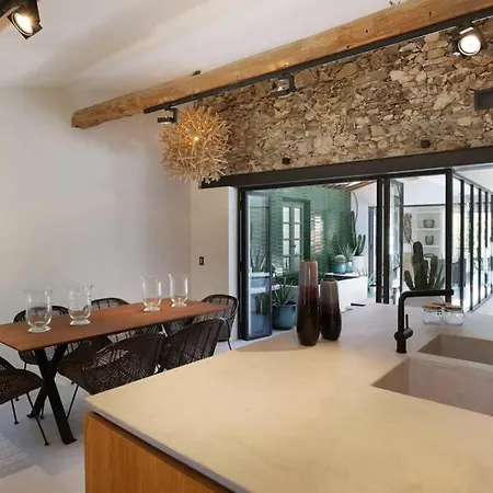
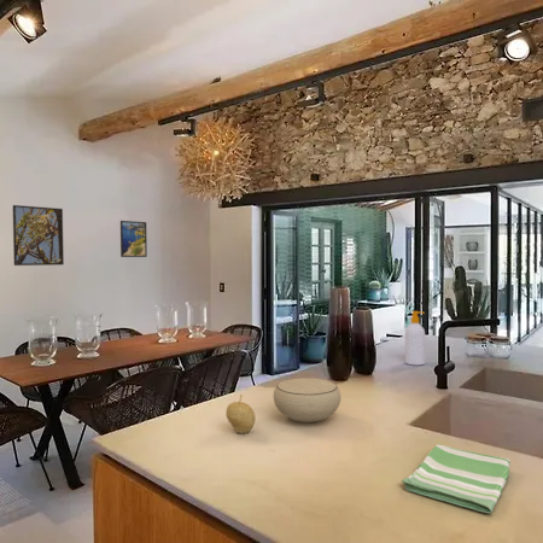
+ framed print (133, 239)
+ soap bottle (415, 337)
+ bowl (306, 402)
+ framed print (39, 235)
+ fruit (240, 414)
+ dish towel (459, 473)
